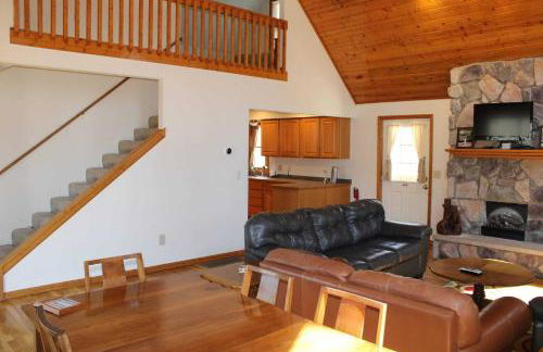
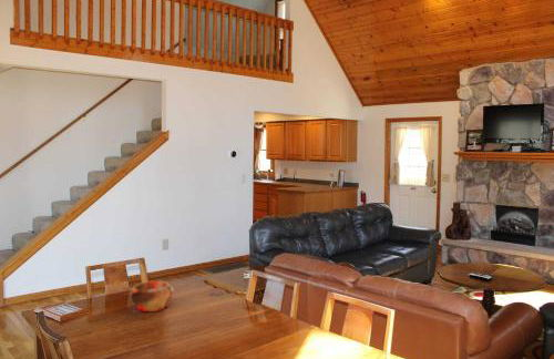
+ bowl (151, 296)
